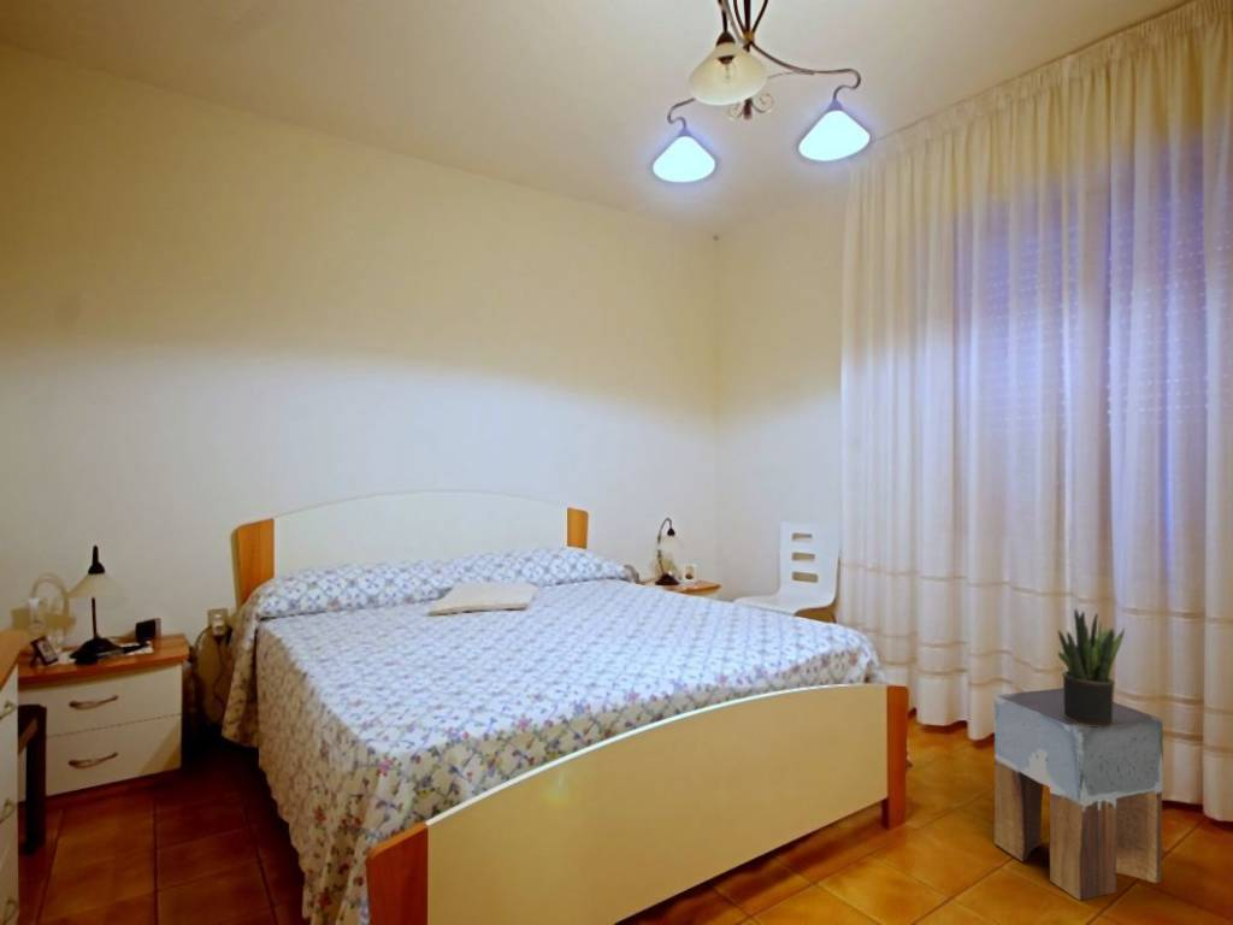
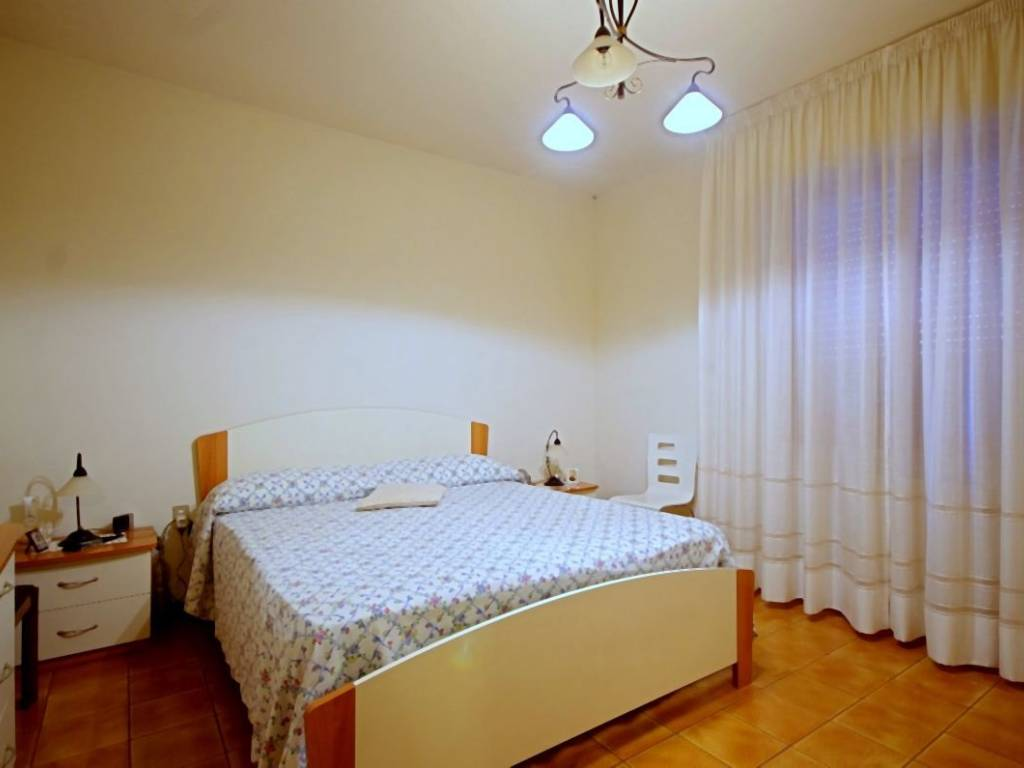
- potted plant (1091, 664)
- stool (1074, 783)
